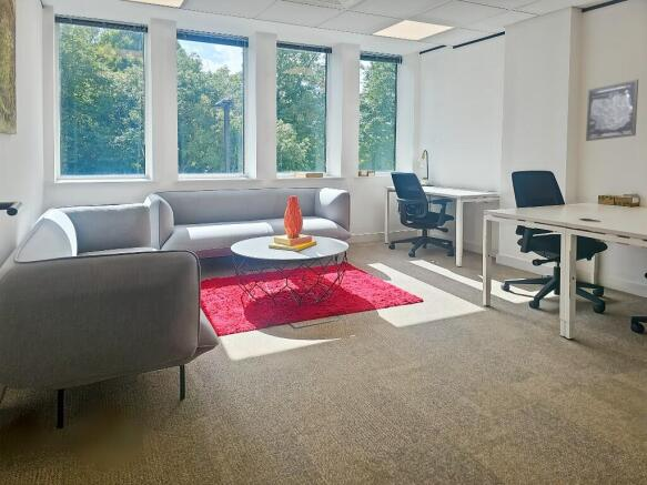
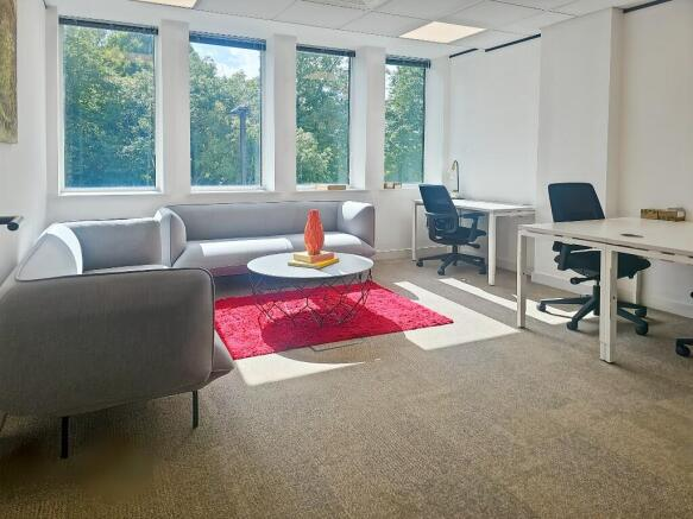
- wall art (610, 111)
